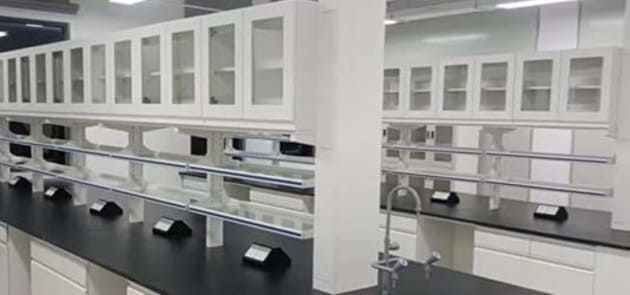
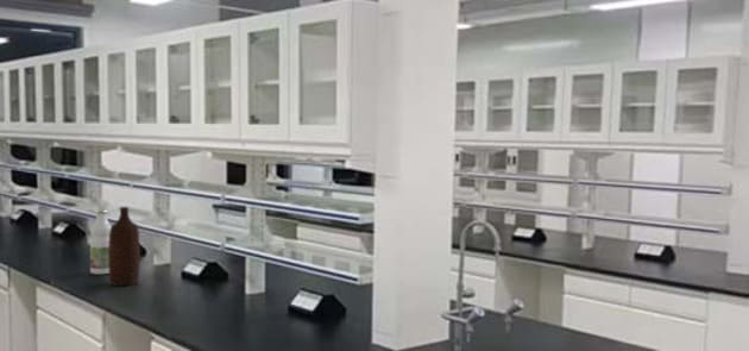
+ bottle (124, 245)
+ beverage bottle (101, 242)
